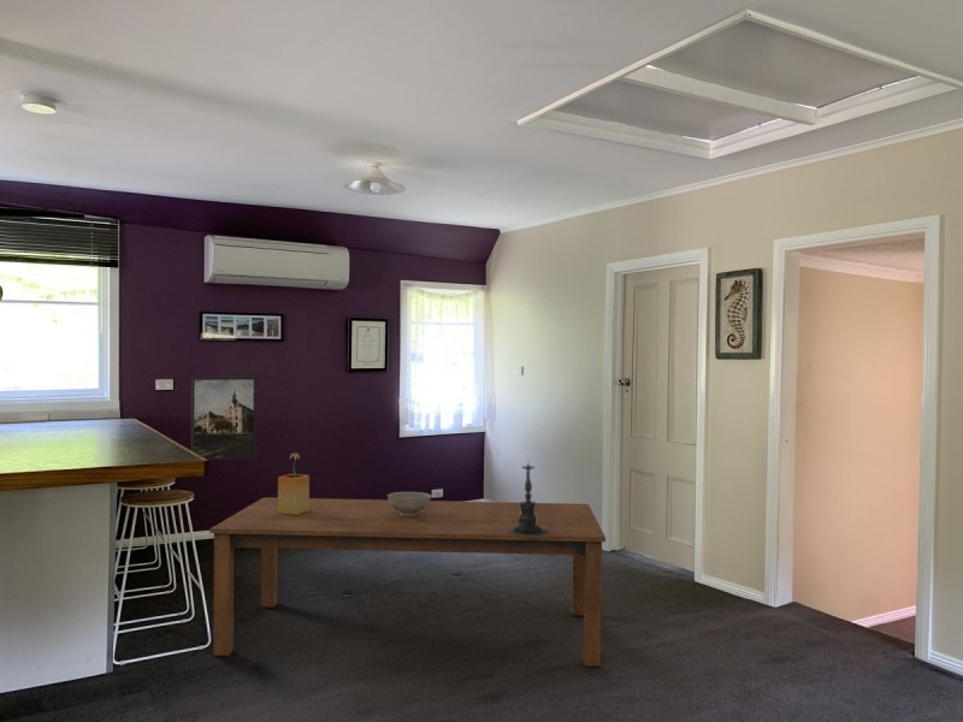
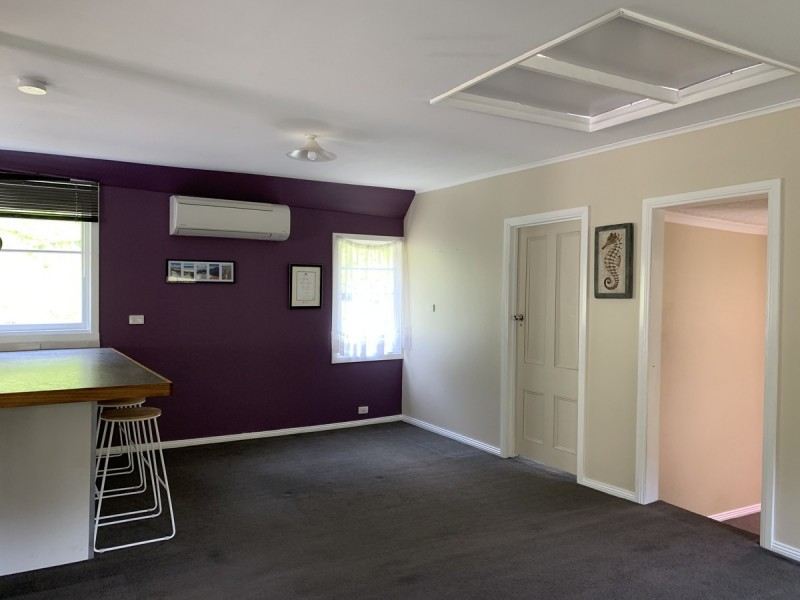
- potted plant (294, 481)
- dining table (415, 550)
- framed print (224, 418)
- decorative bowl (409, 504)
- candle holder (528, 493)
